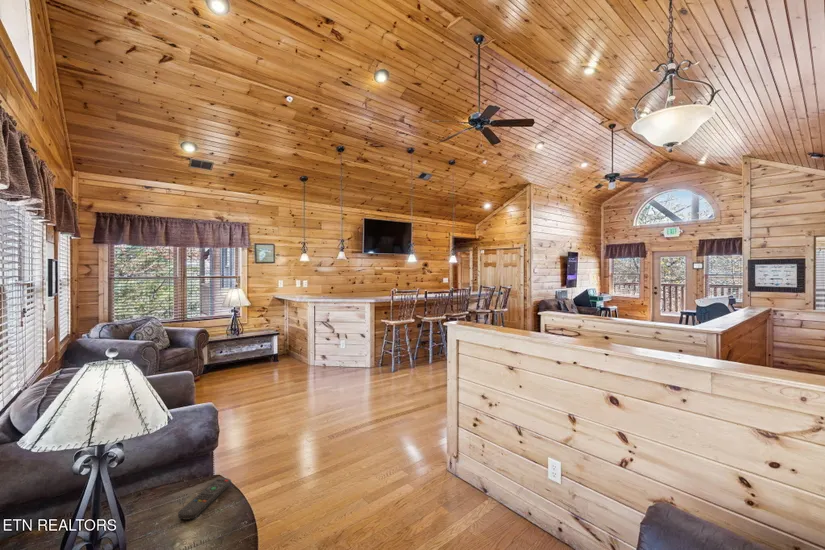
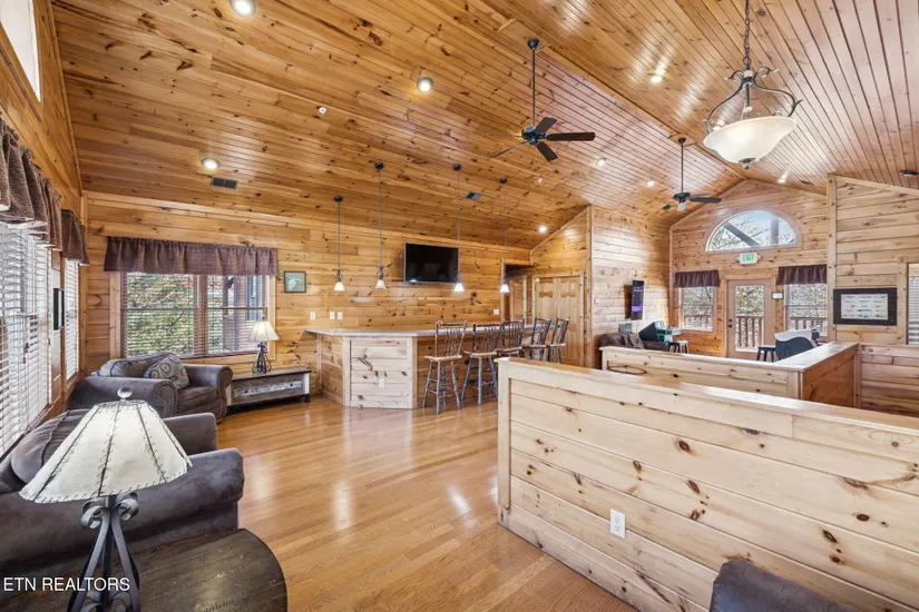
- remote control (206, 497)
